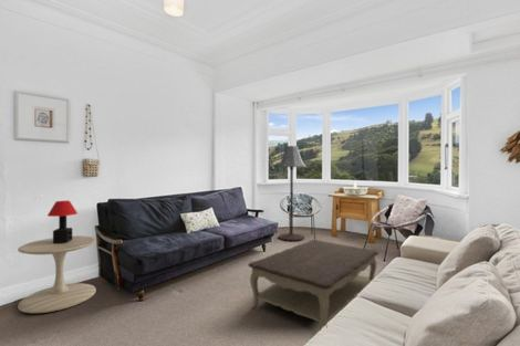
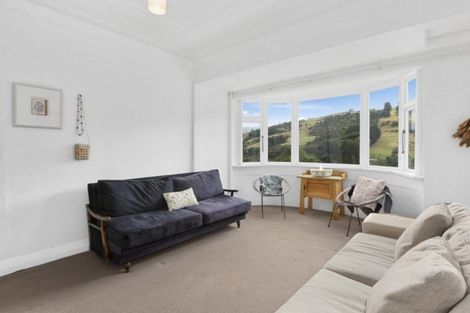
- side table (59, 270)
- table lamp (62, 220)
- floor lamp (291, 191)
- coffee table (318, 276)
